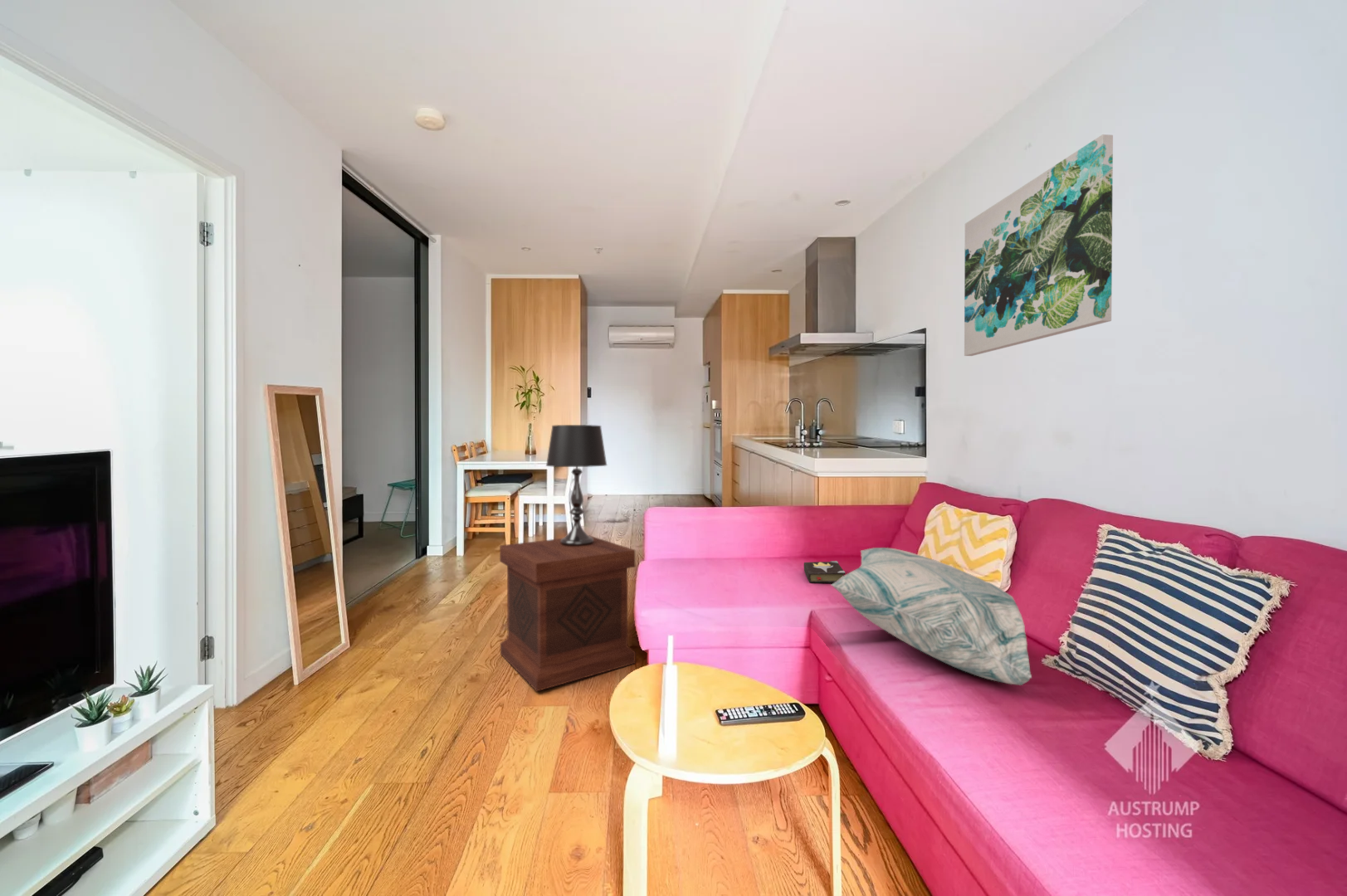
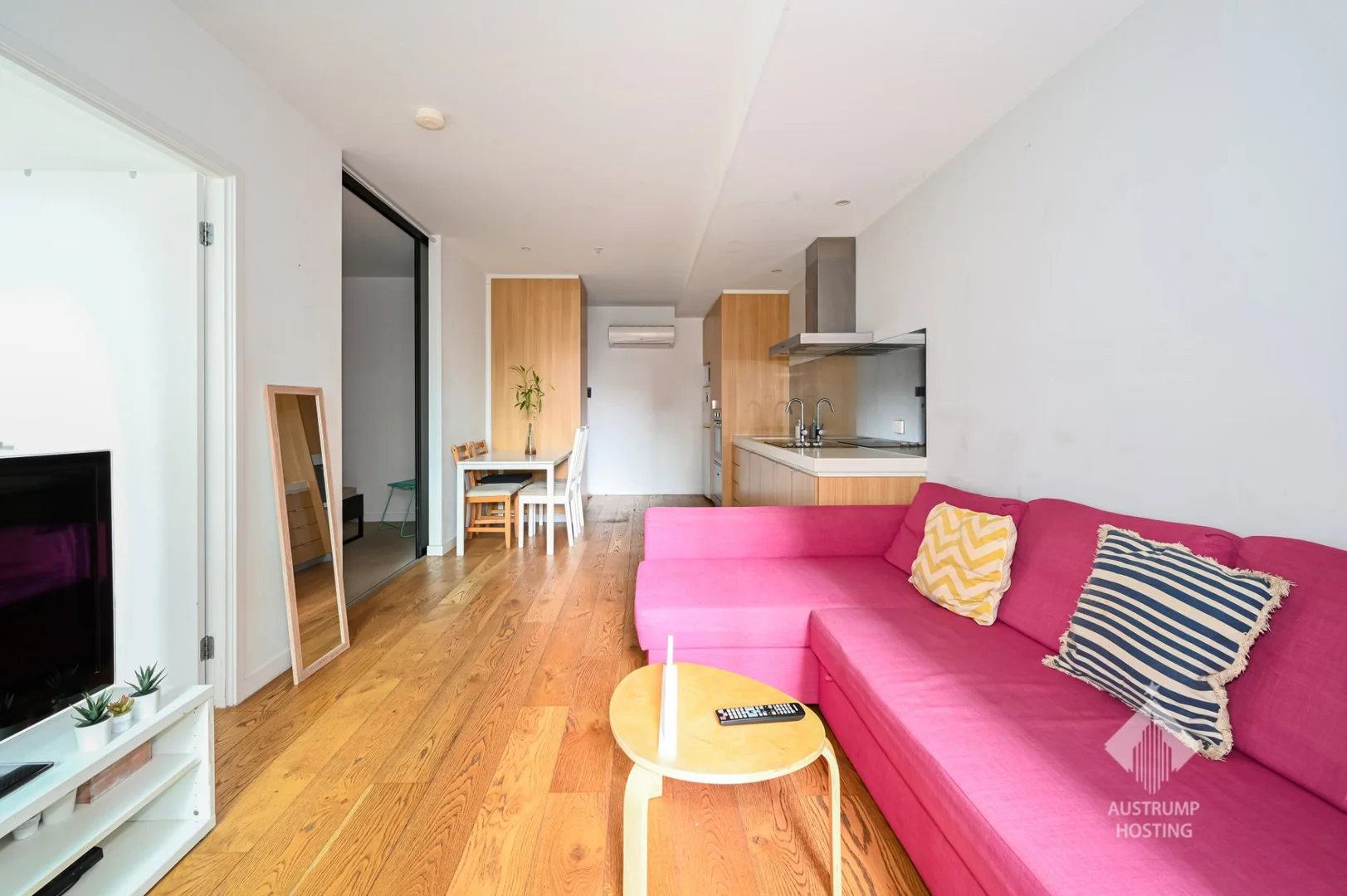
- side table (566, 603)
- wall art (1026, 264)
- table lamp (577, 484)
- hardback book (823, 571)
- decorative pillow (927, 605)
